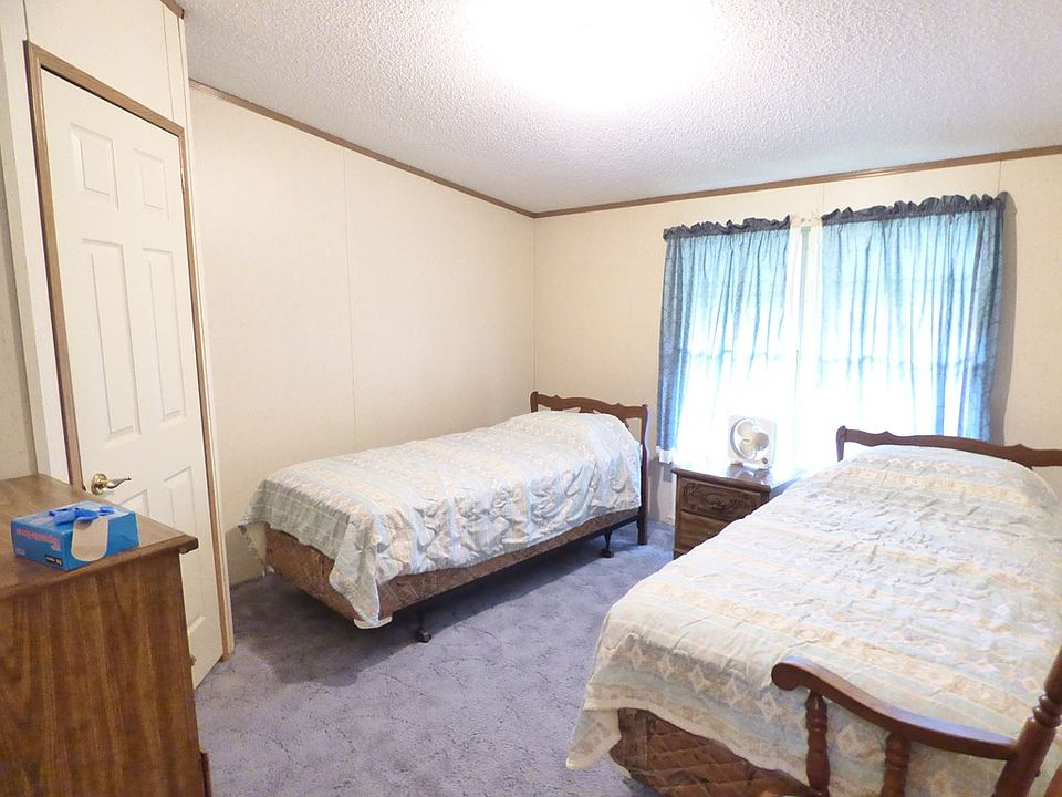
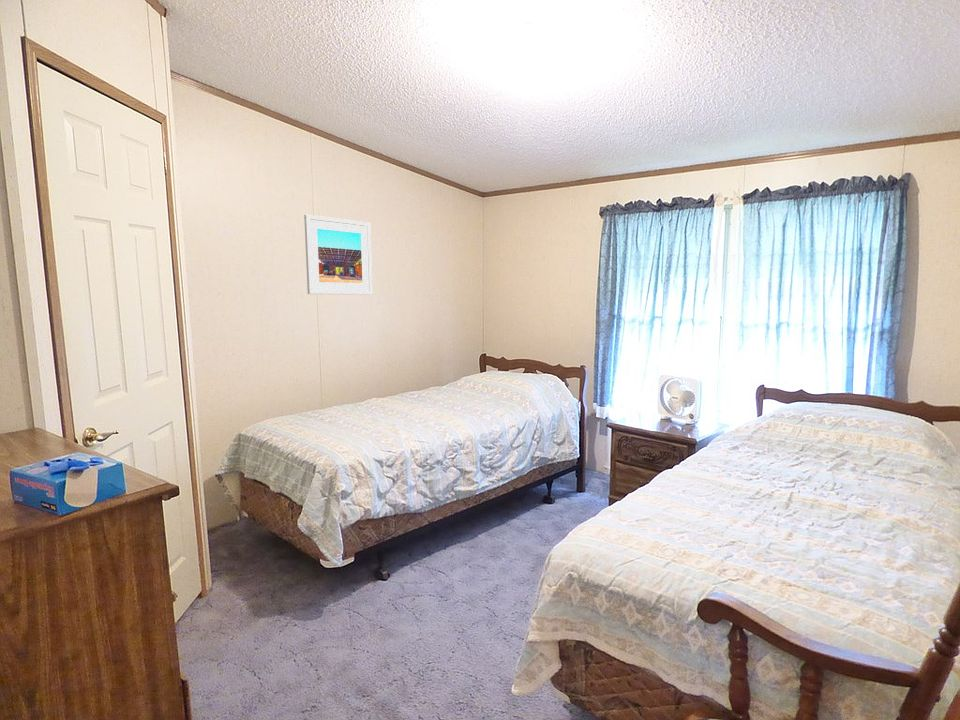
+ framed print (340, 256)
